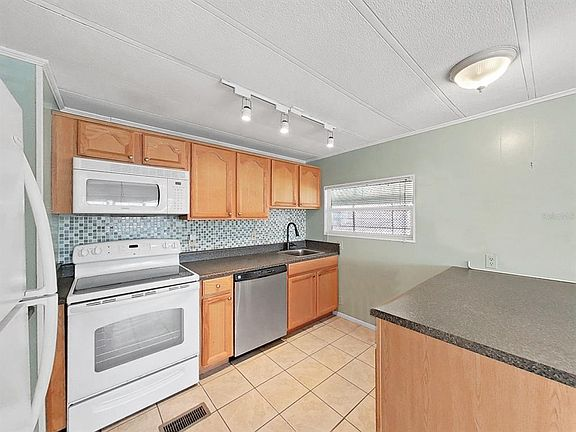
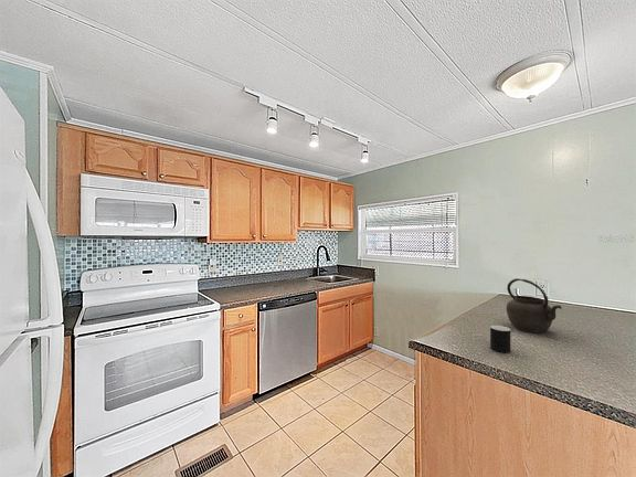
+ cup (501, 337)
+ kettle (532, 305)
